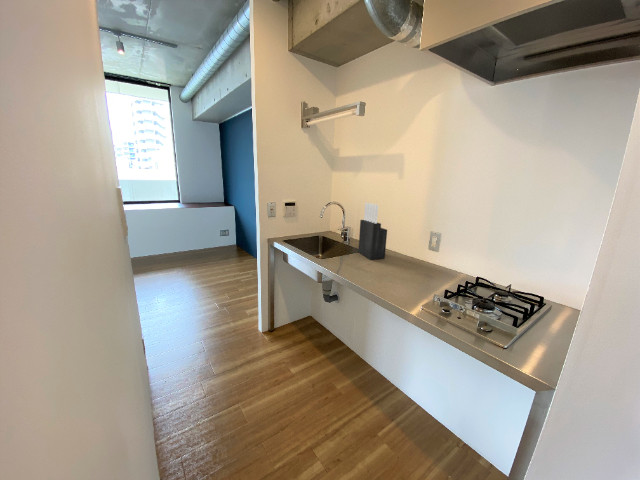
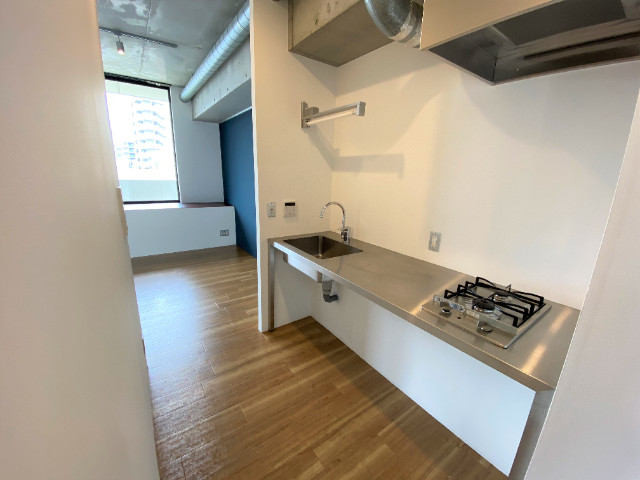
- knife block (374, 230)
